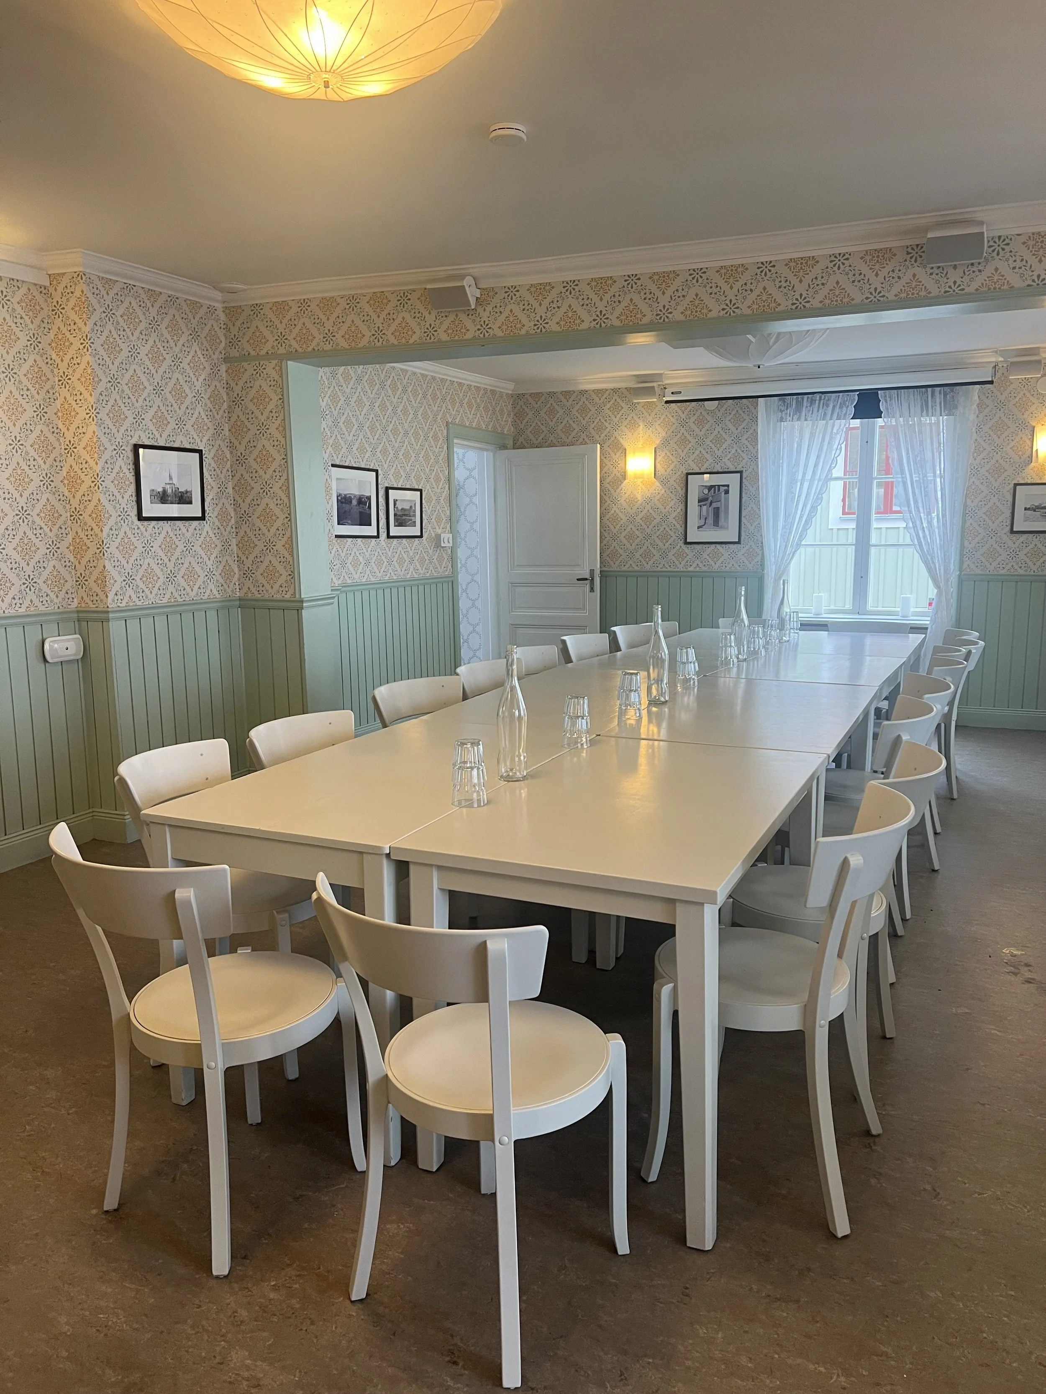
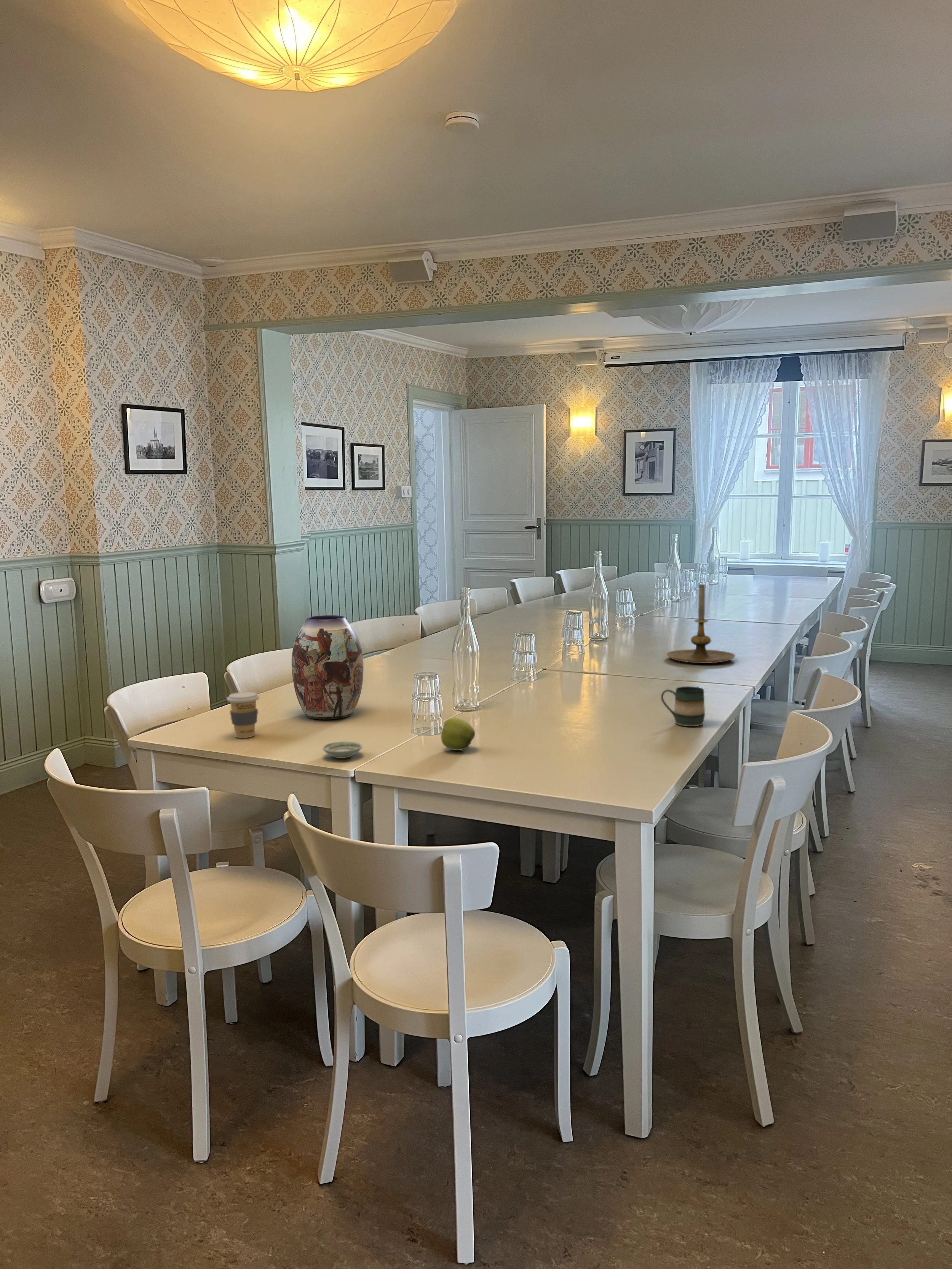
+ apple (457, 733)
+ saucer (342, 750)
+ vase (327, 666)
+ candle holder (701, 621)
+ coffee cup (244, 715)
+ mug (683, 706)
